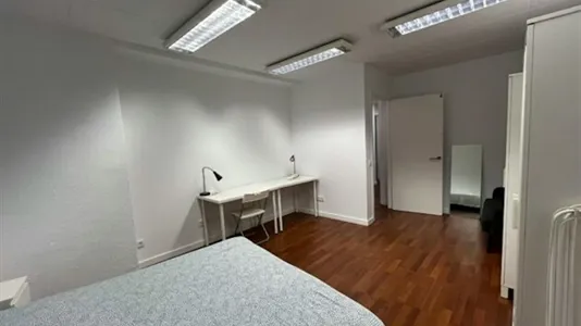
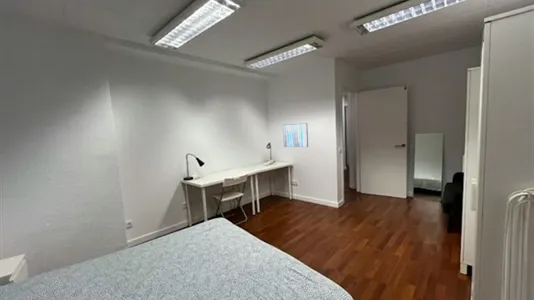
+ wall art (295, 135)
